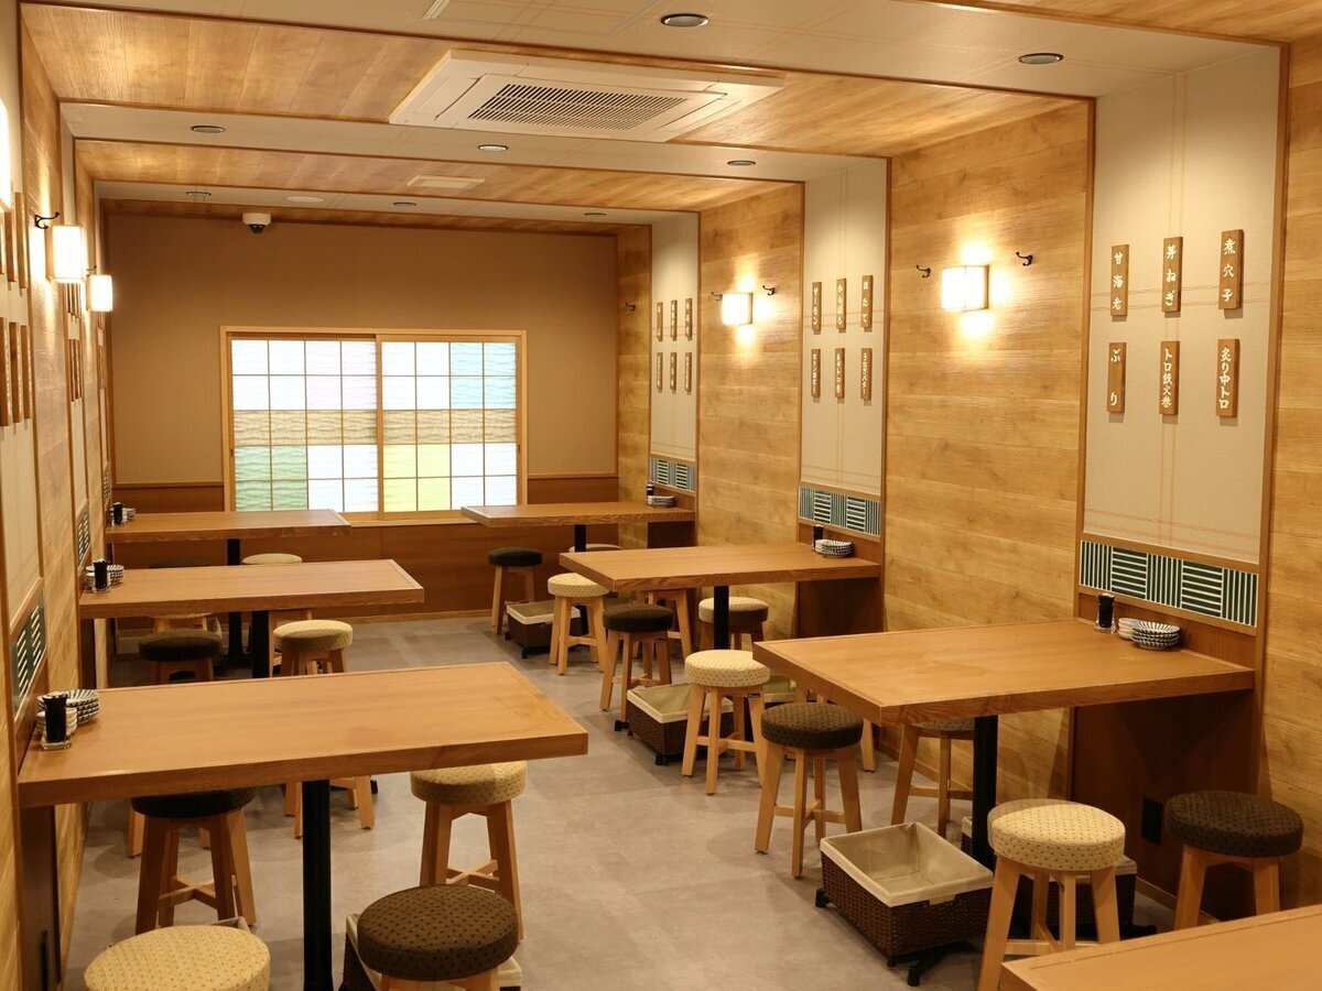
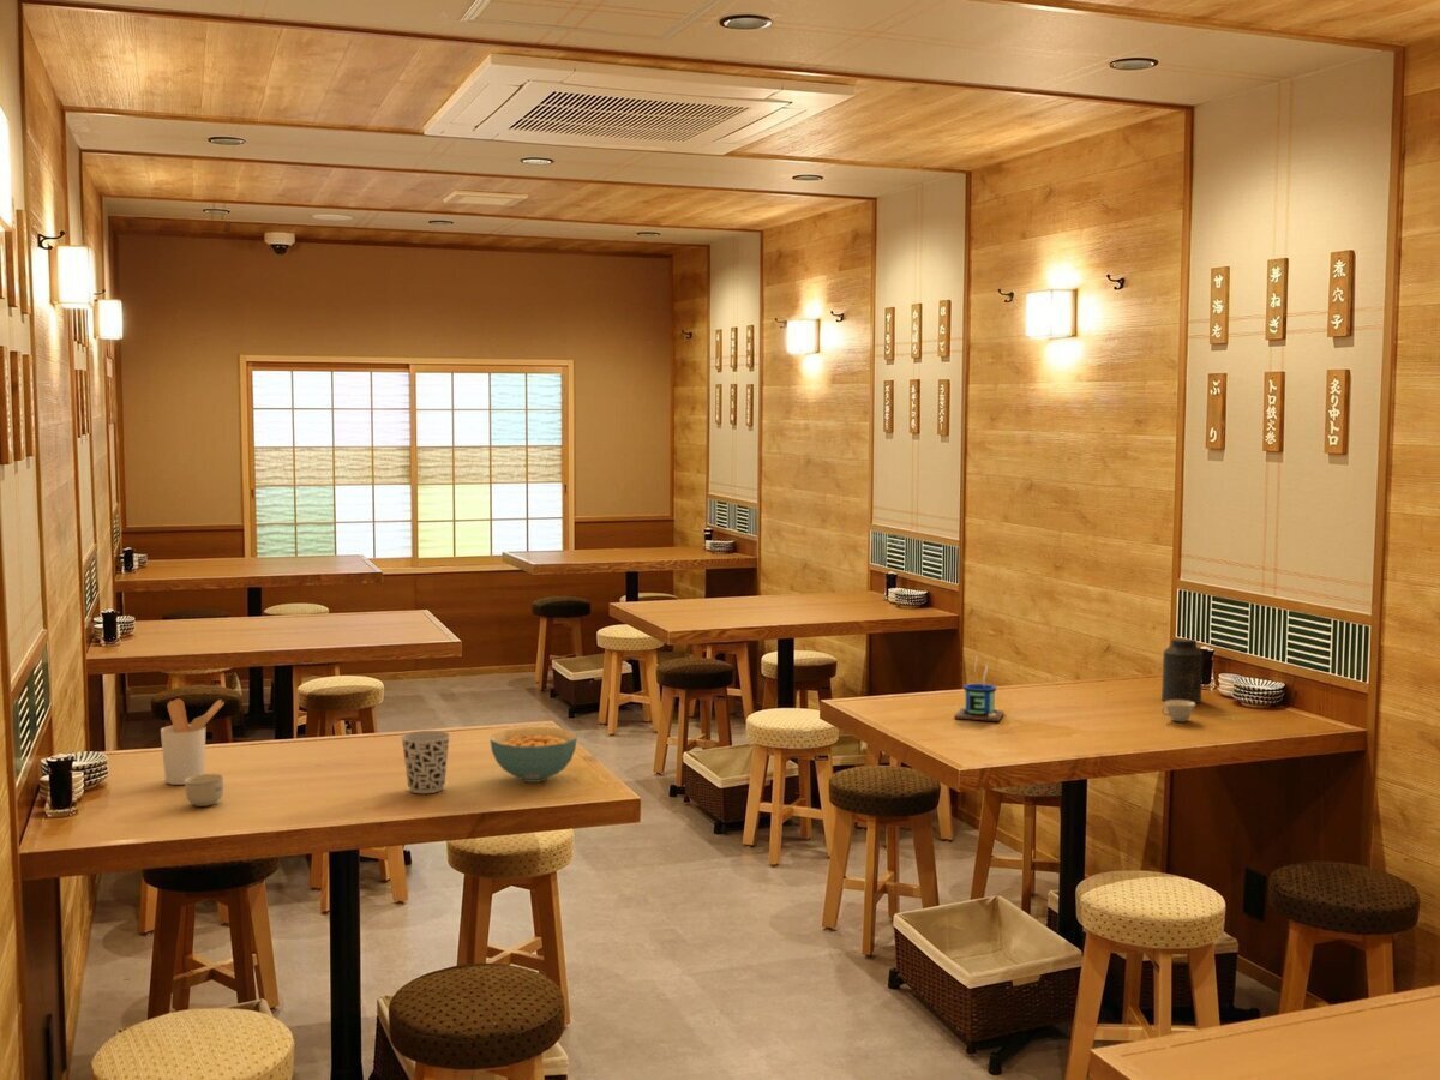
+ cereal bowl (534, 757)
+ utensil holder (194, 739)
+ cup (204, 788)
+ mug (979, 684)
+ teacup (1176, 712)
+ canister (1182, 670)
+ cup (426, 762)
